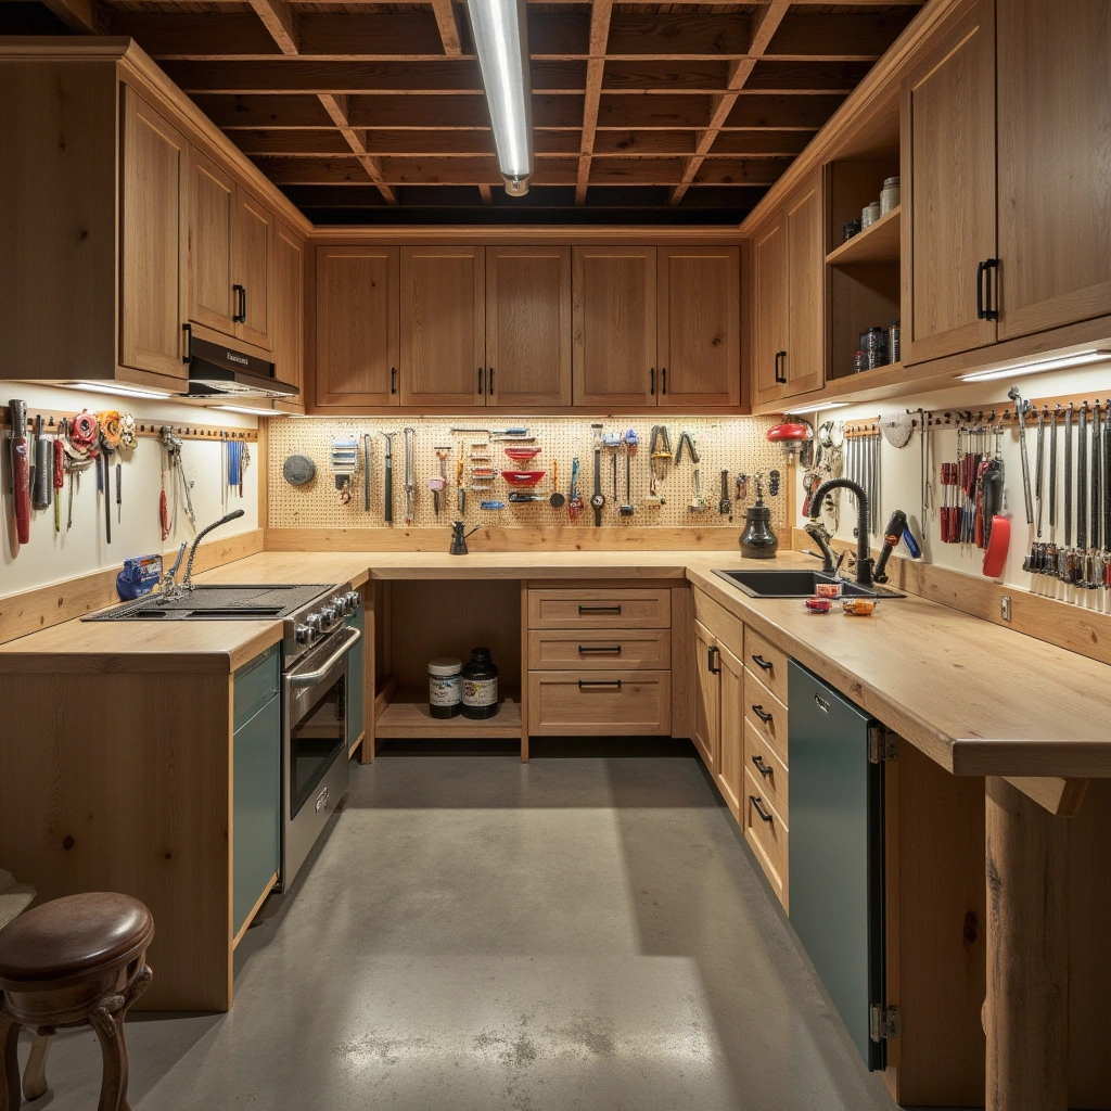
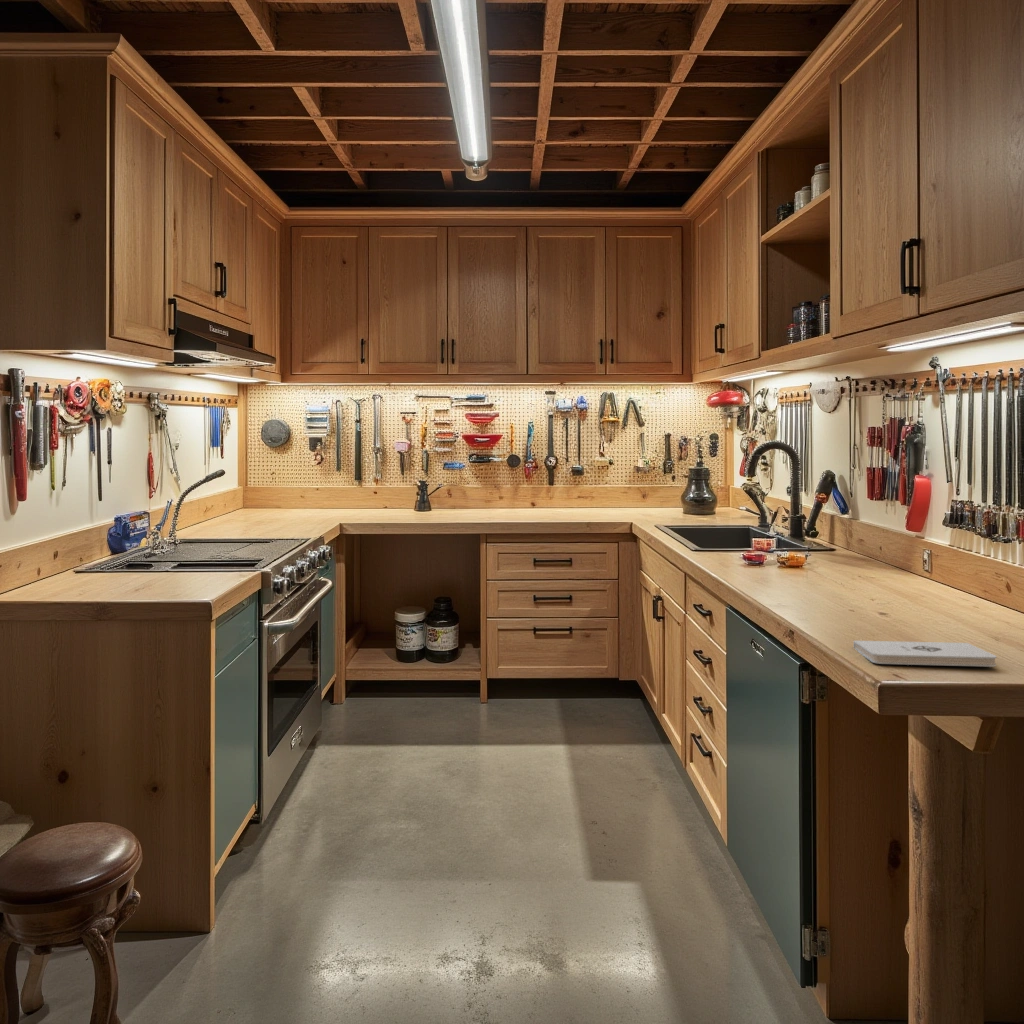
+ notepad (922, 652)
